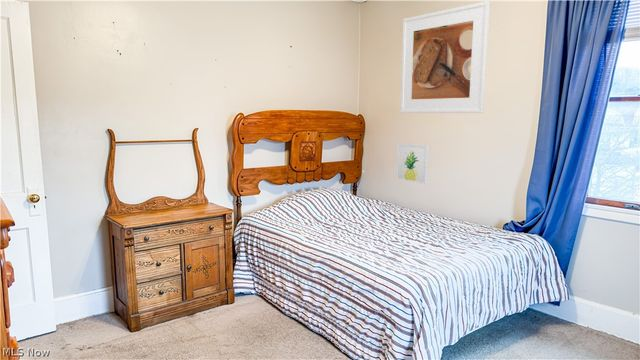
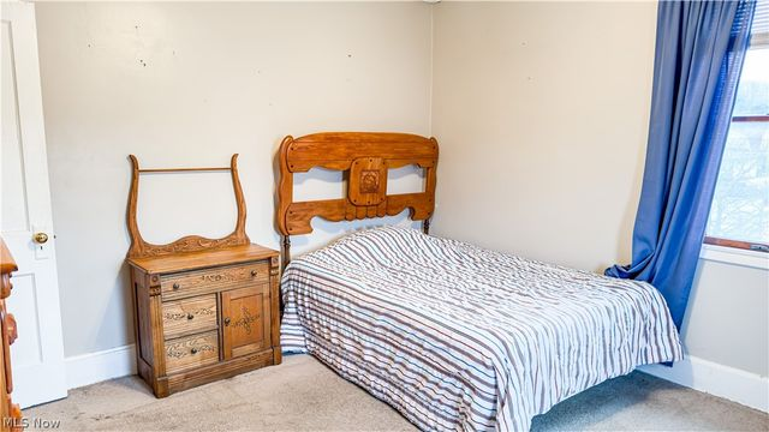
- wall art (411, 163)
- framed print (440, 62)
